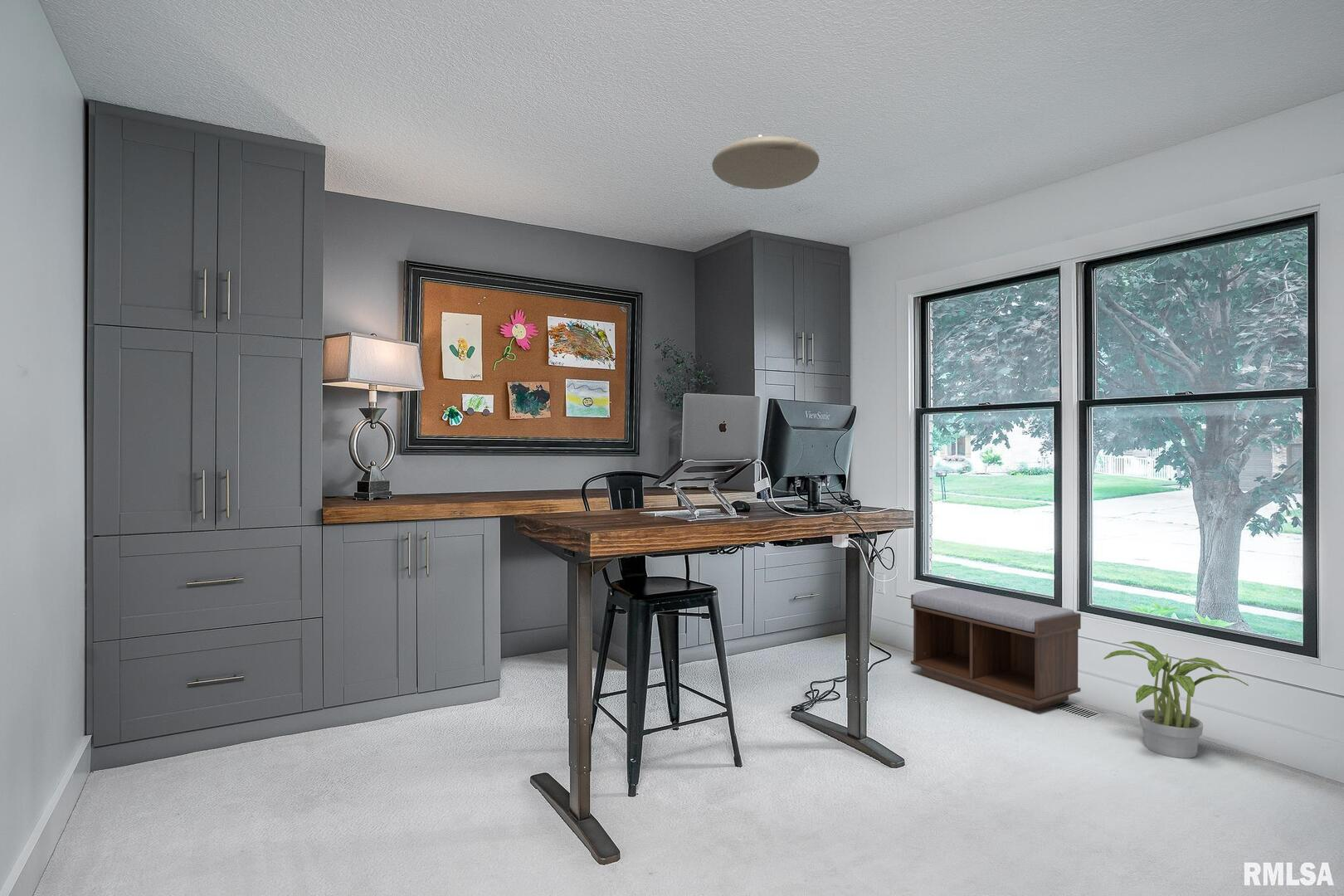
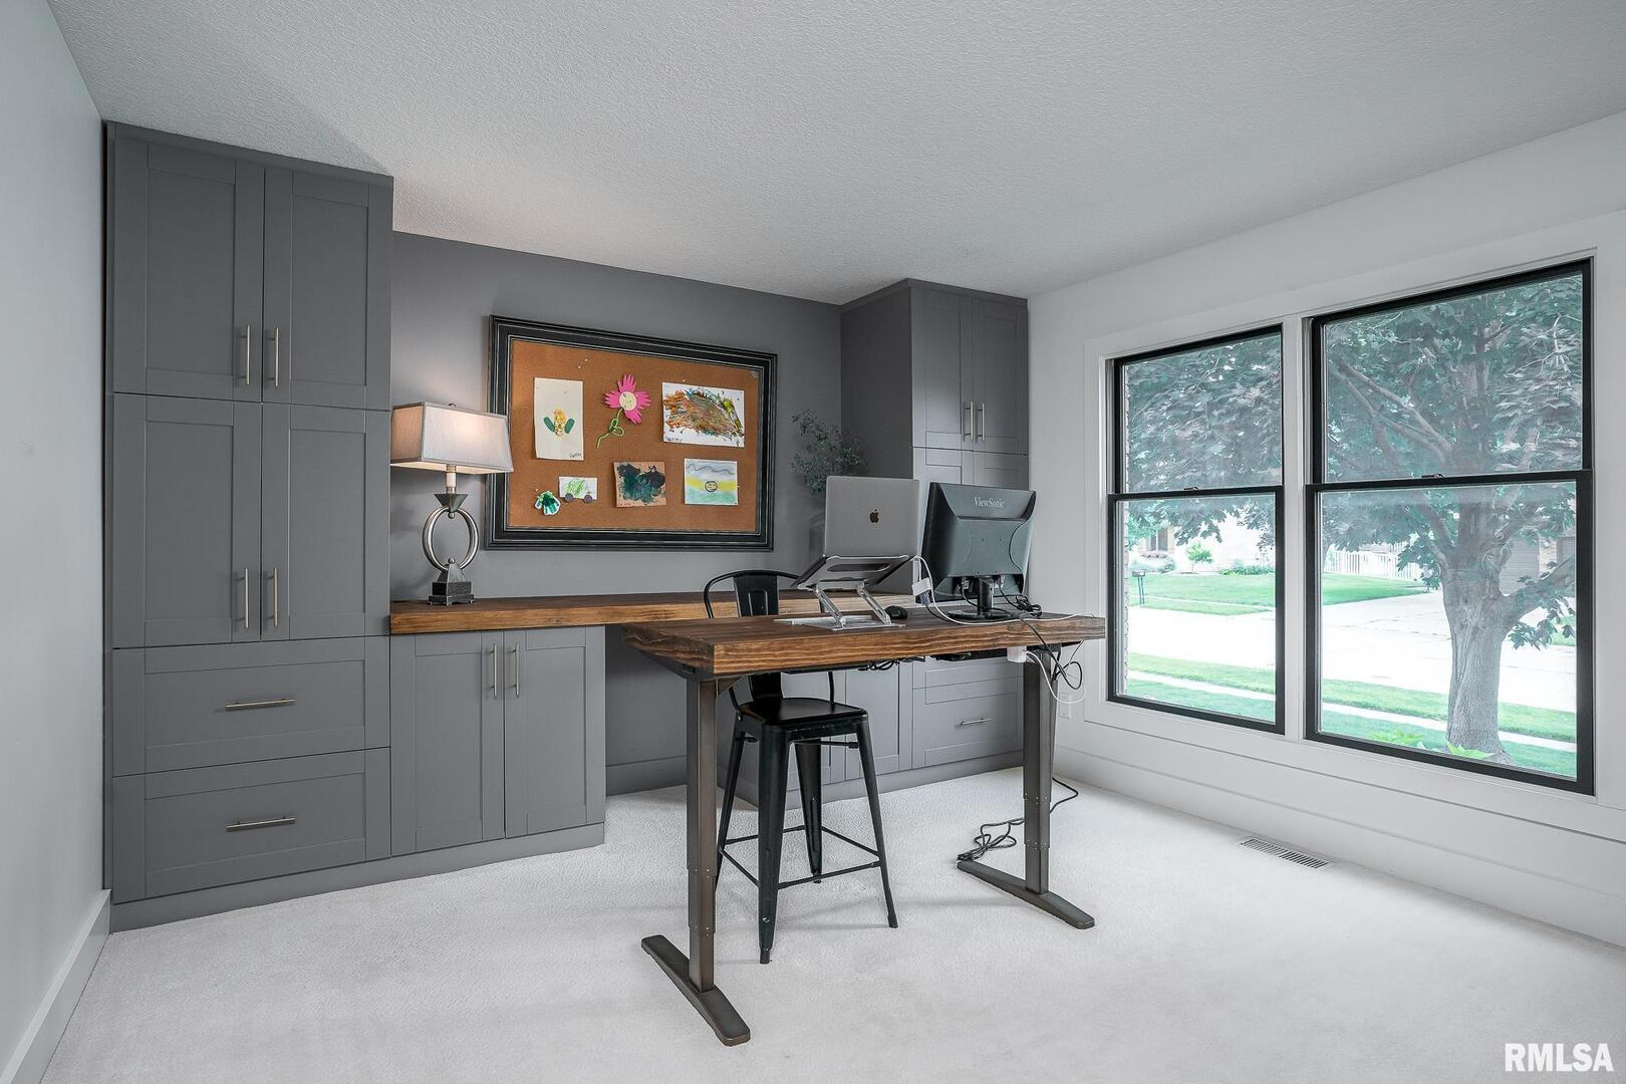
- ceiling light (765, 153)
- potted plant (1171, 700)
- bench (990, 642)
